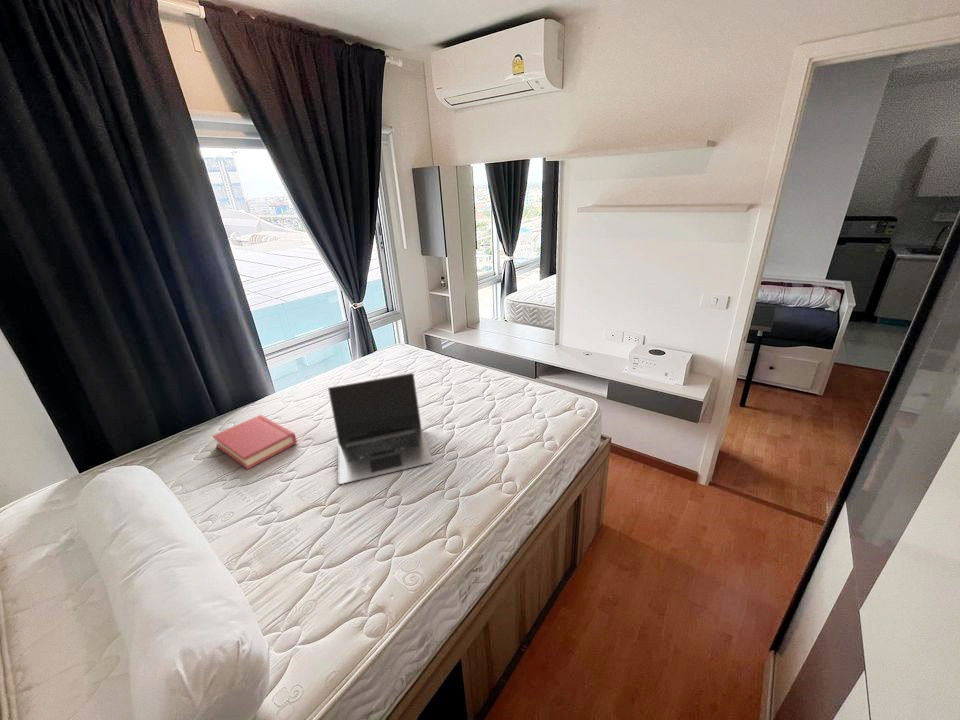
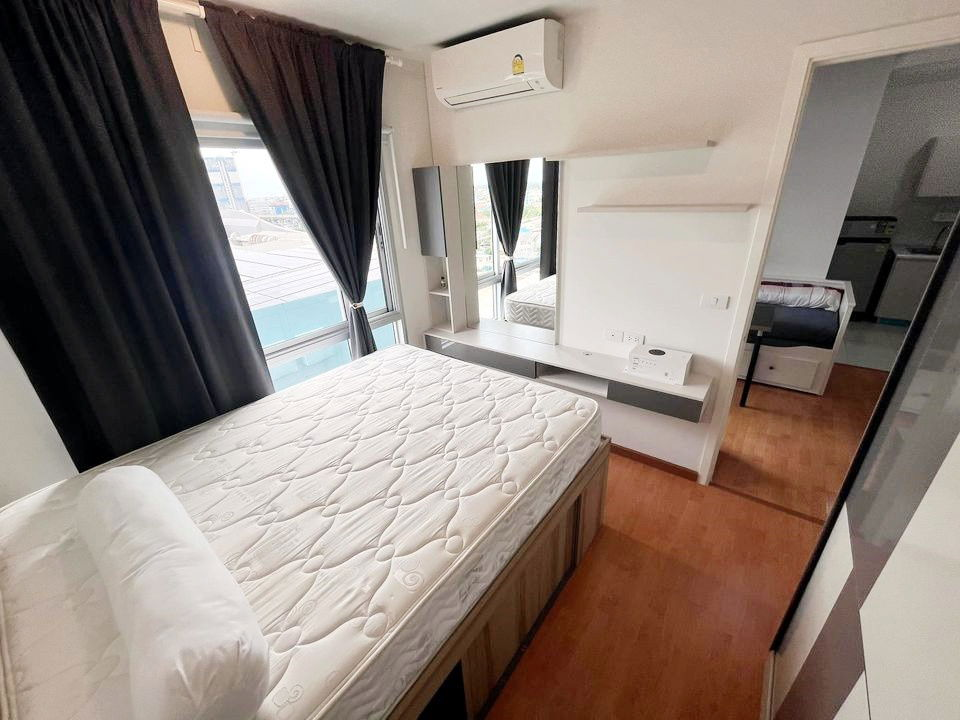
- laptop (379, 423)
- hardback book (255, 439)
